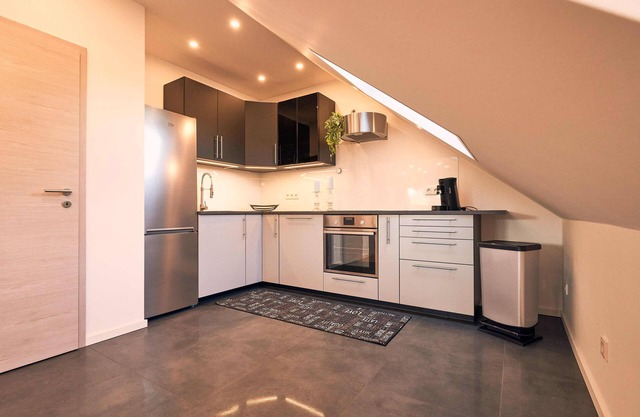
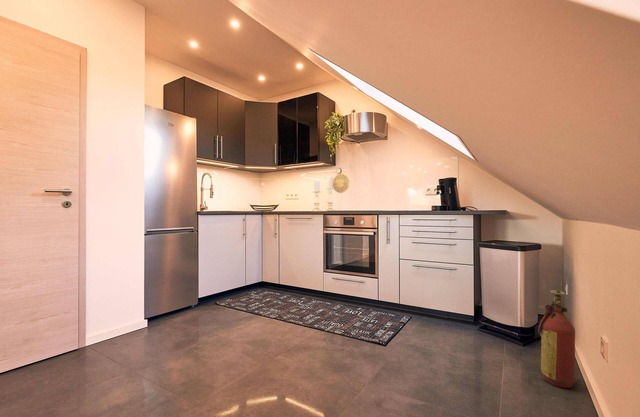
+ decorative plate (340, 183)
+ fire extinguisher (554, 331)
